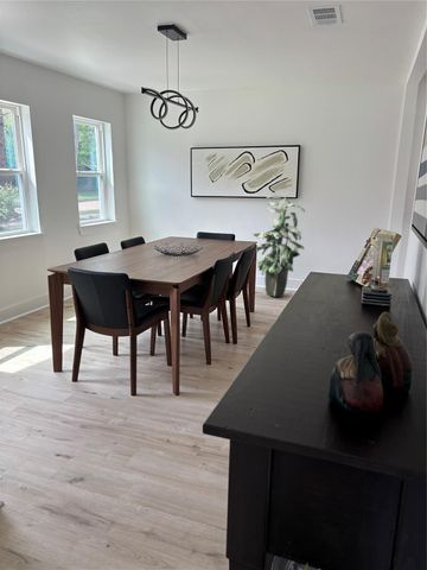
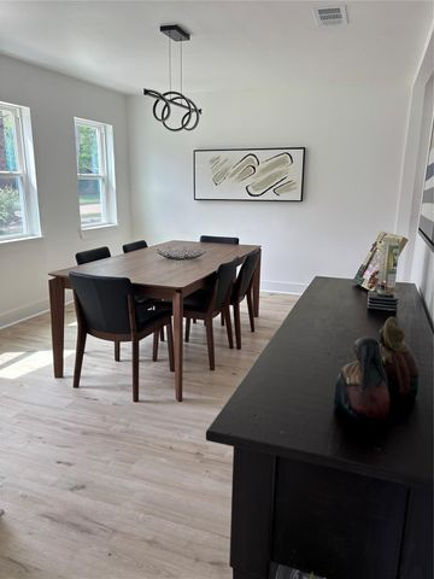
- indoor plant (276, 246)
